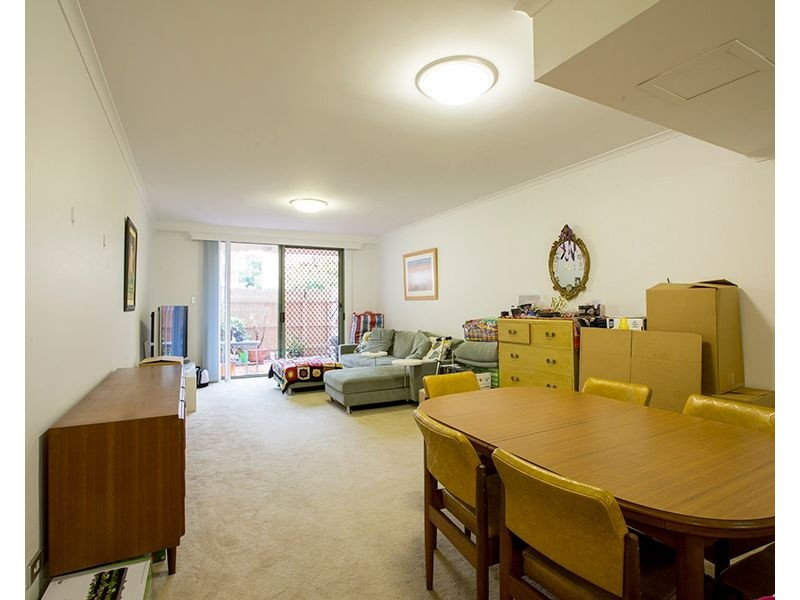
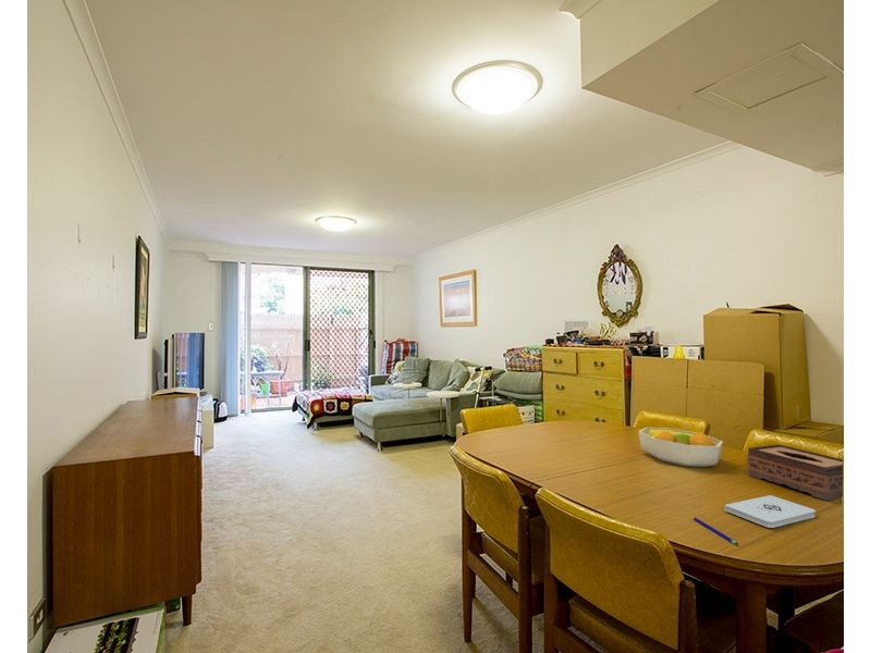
+ notepad (770, 510)
+ pen (714, 530)
+ fruit bowl (678, 442)
+ tissue box (800, 469)
